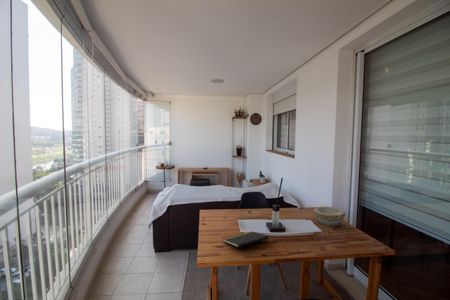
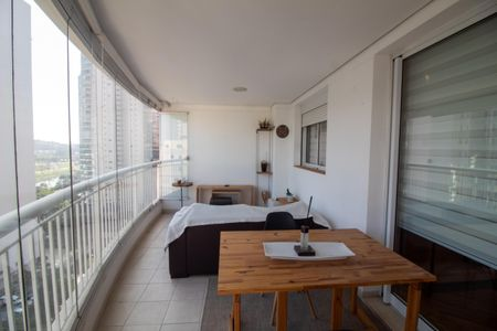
- bowl (328, 216)
- notepad (245, 238)
